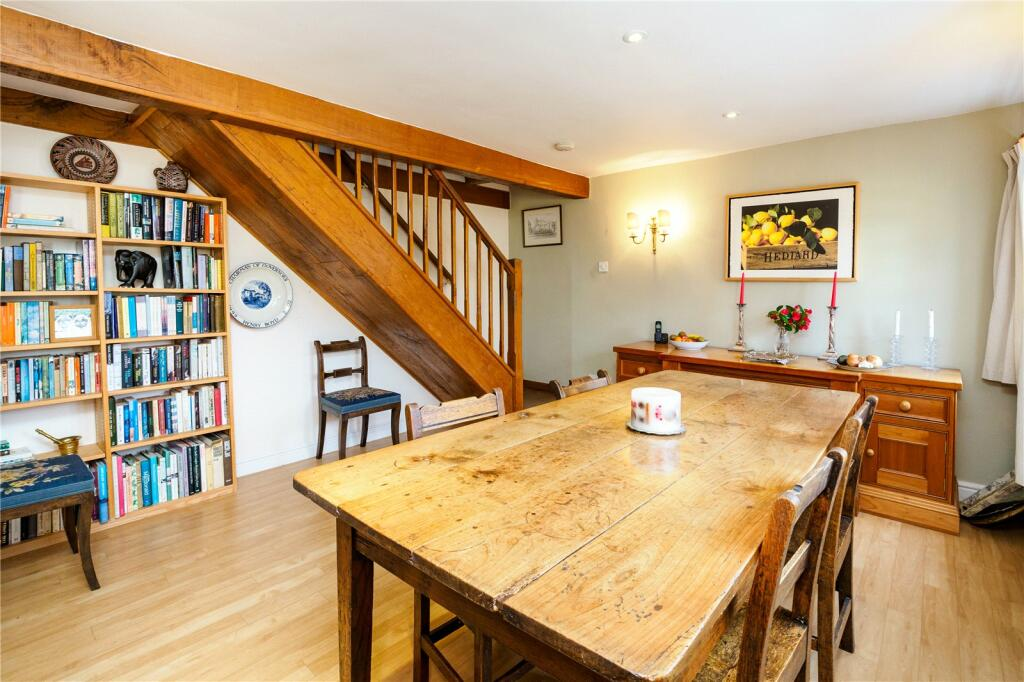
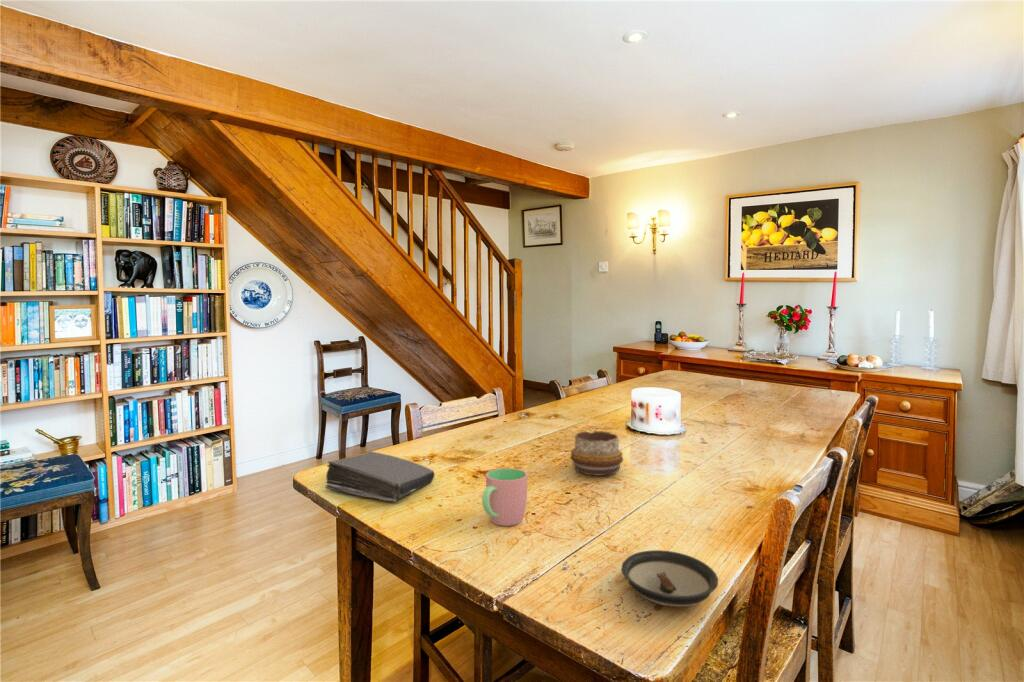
+ saucer (668, 582)
+ cup (502, 498)
+ decorative bowl (596, 453)
+ book (380, 473)
